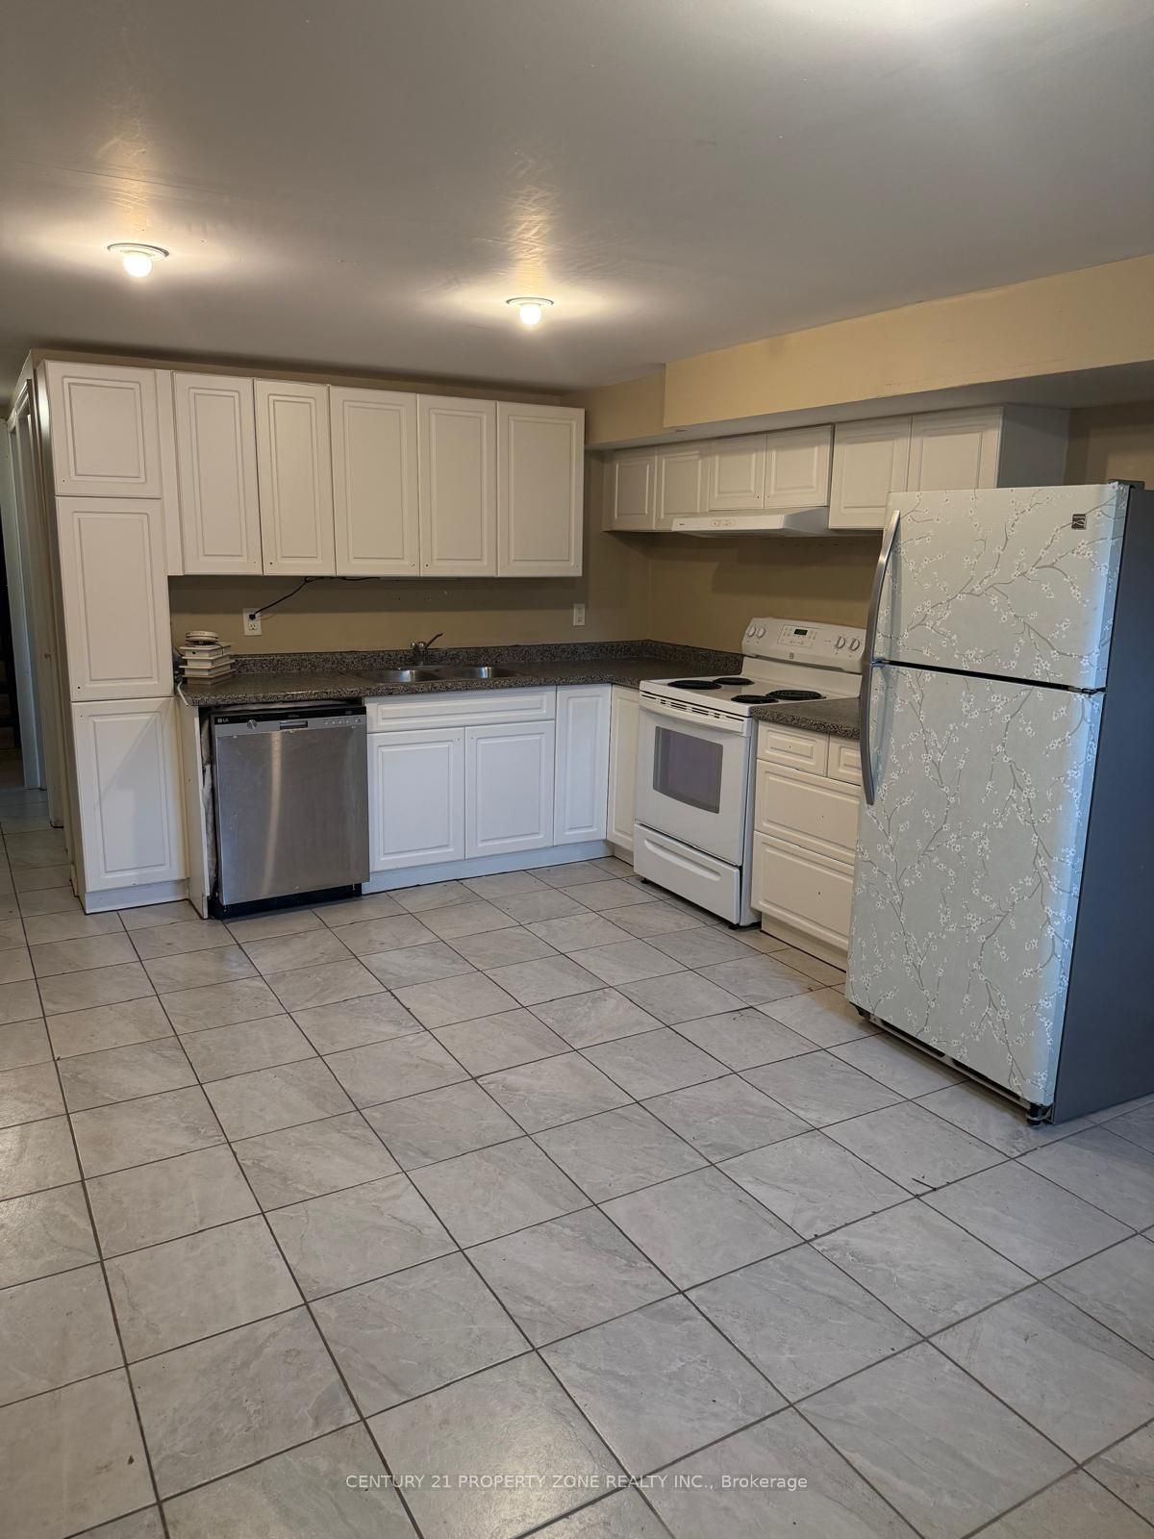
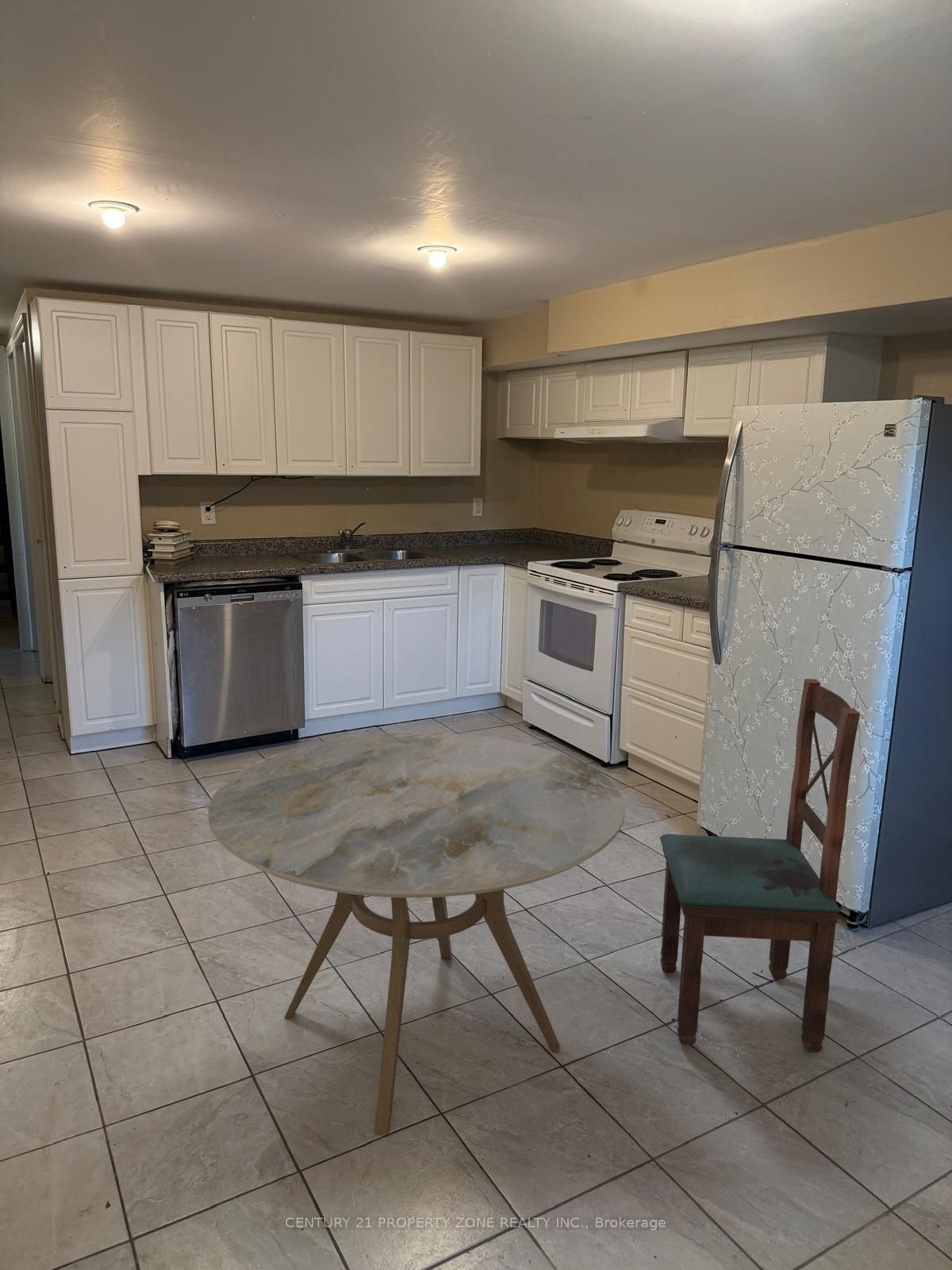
+ dining chair (747, 856)
+ dining table (421, 922)
